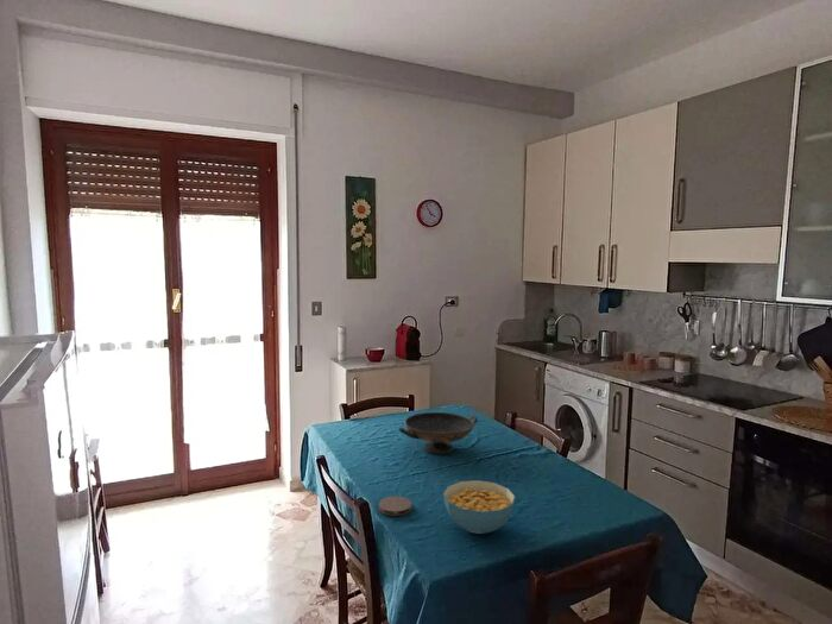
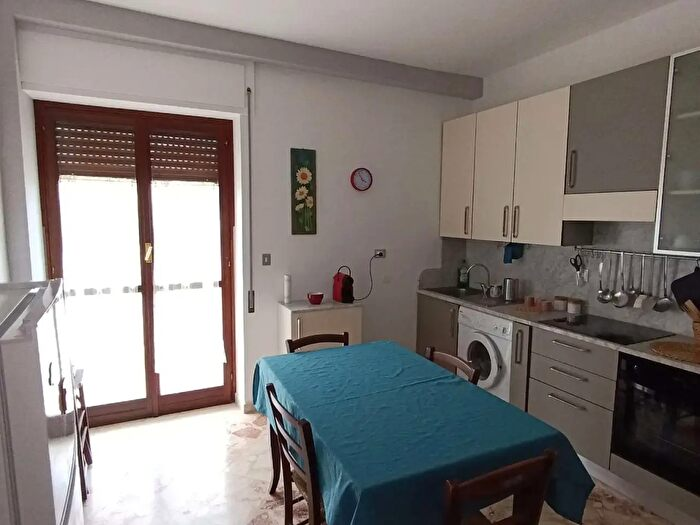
- cereal bowl (478, 511)
- decorative bowl (439, 434)
- coaster (395, 505)
